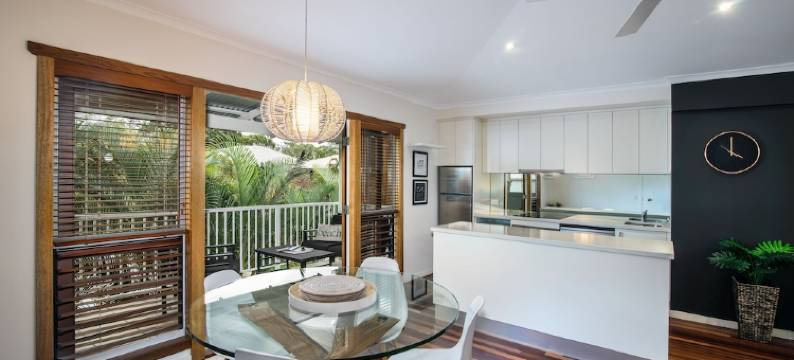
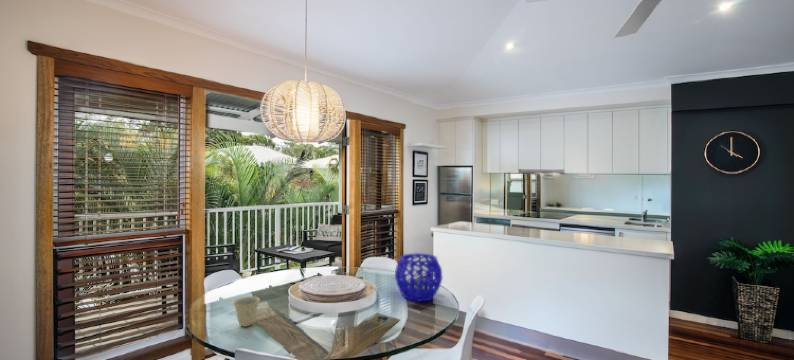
+ decorative bowl (418, 277)
+ cup (246, 312)
